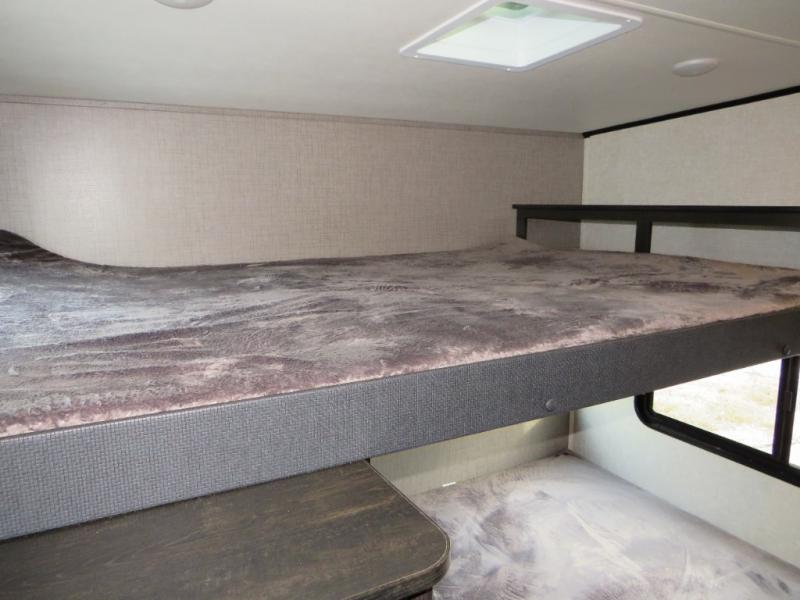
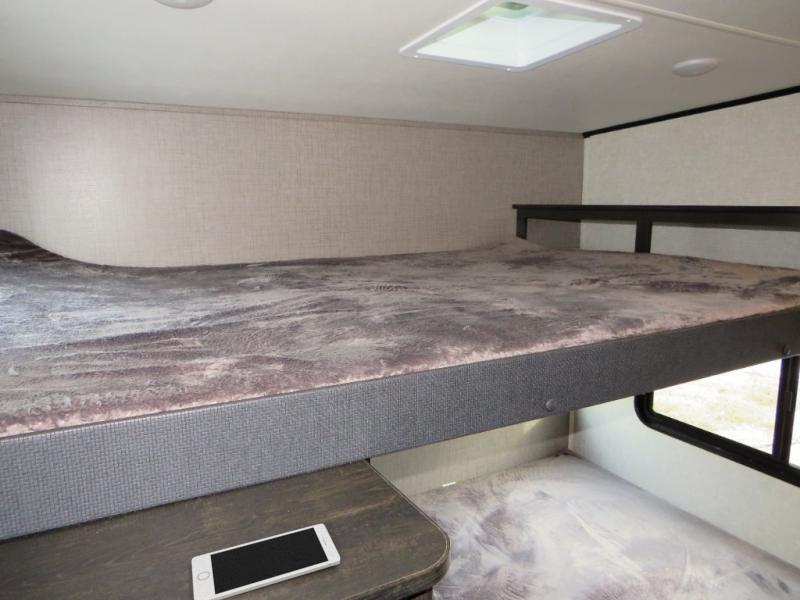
+ cell phone (266, 560)
